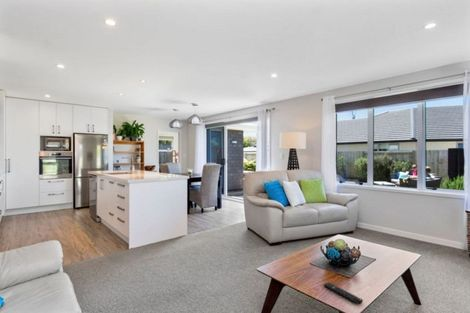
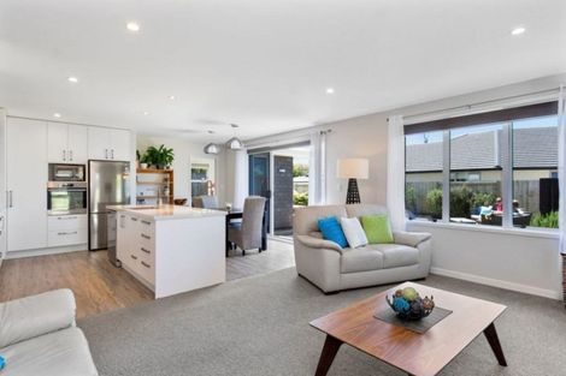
- remote control (342, 292)
